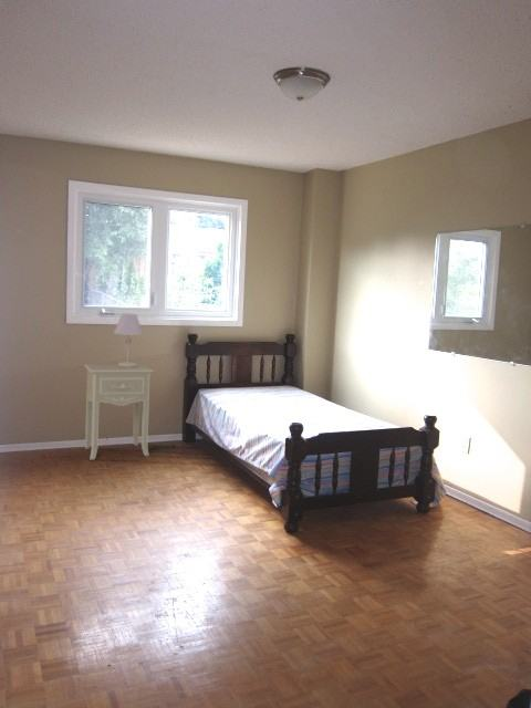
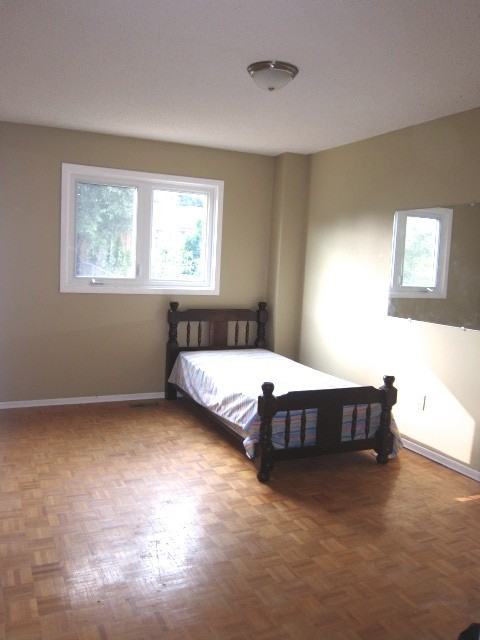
- nightstand (117, 404)
- table lamp (128, 340)
